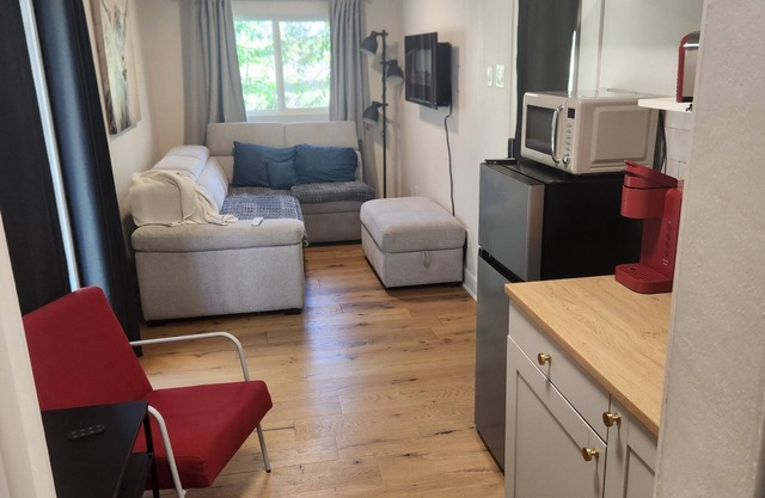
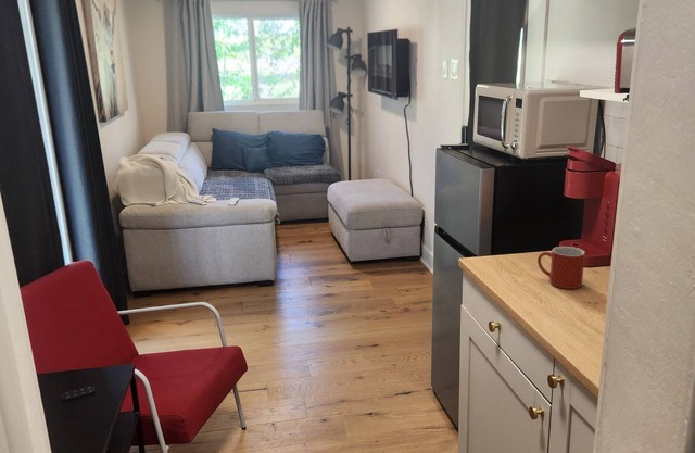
+ mug (559, 266)
